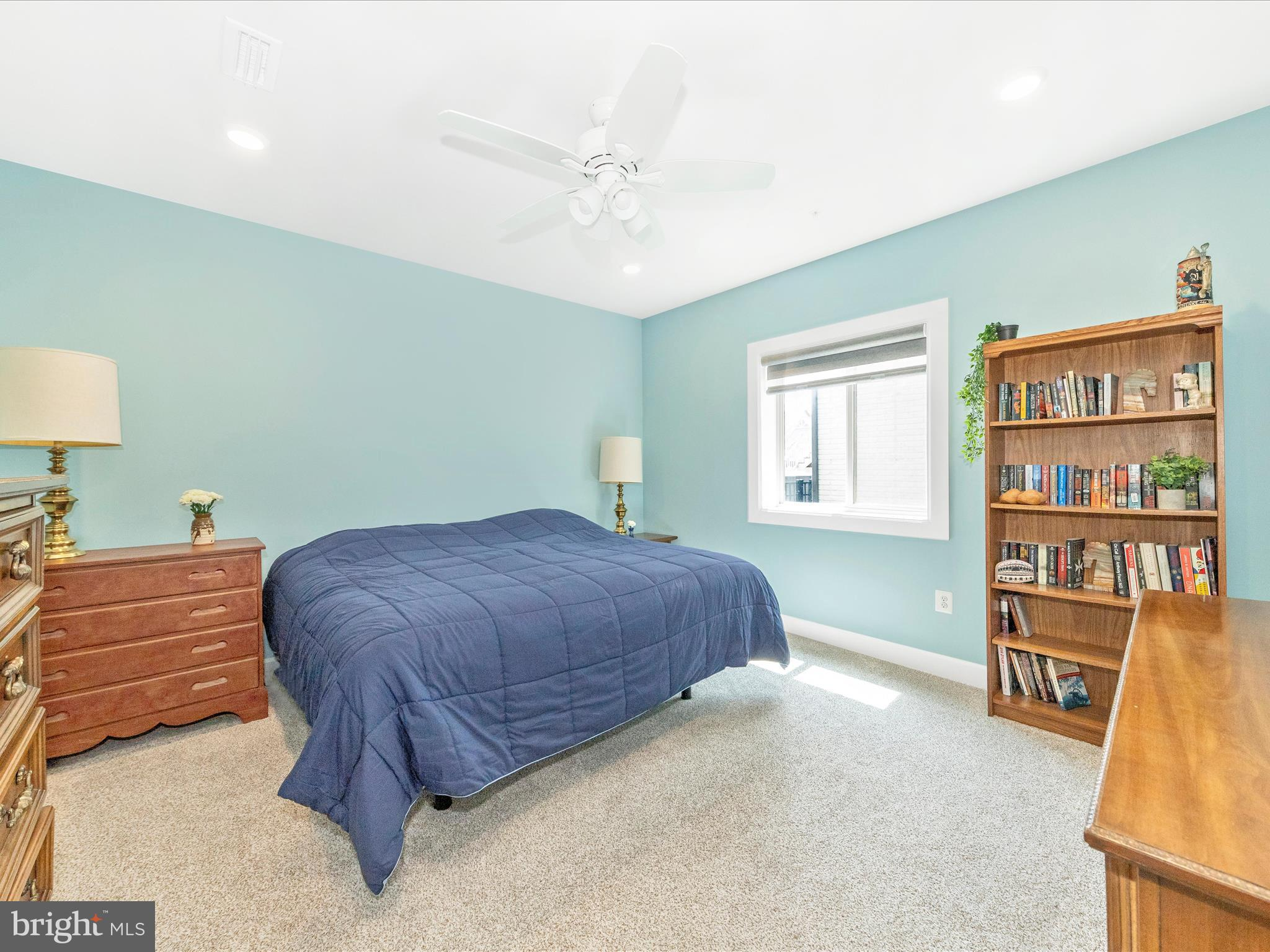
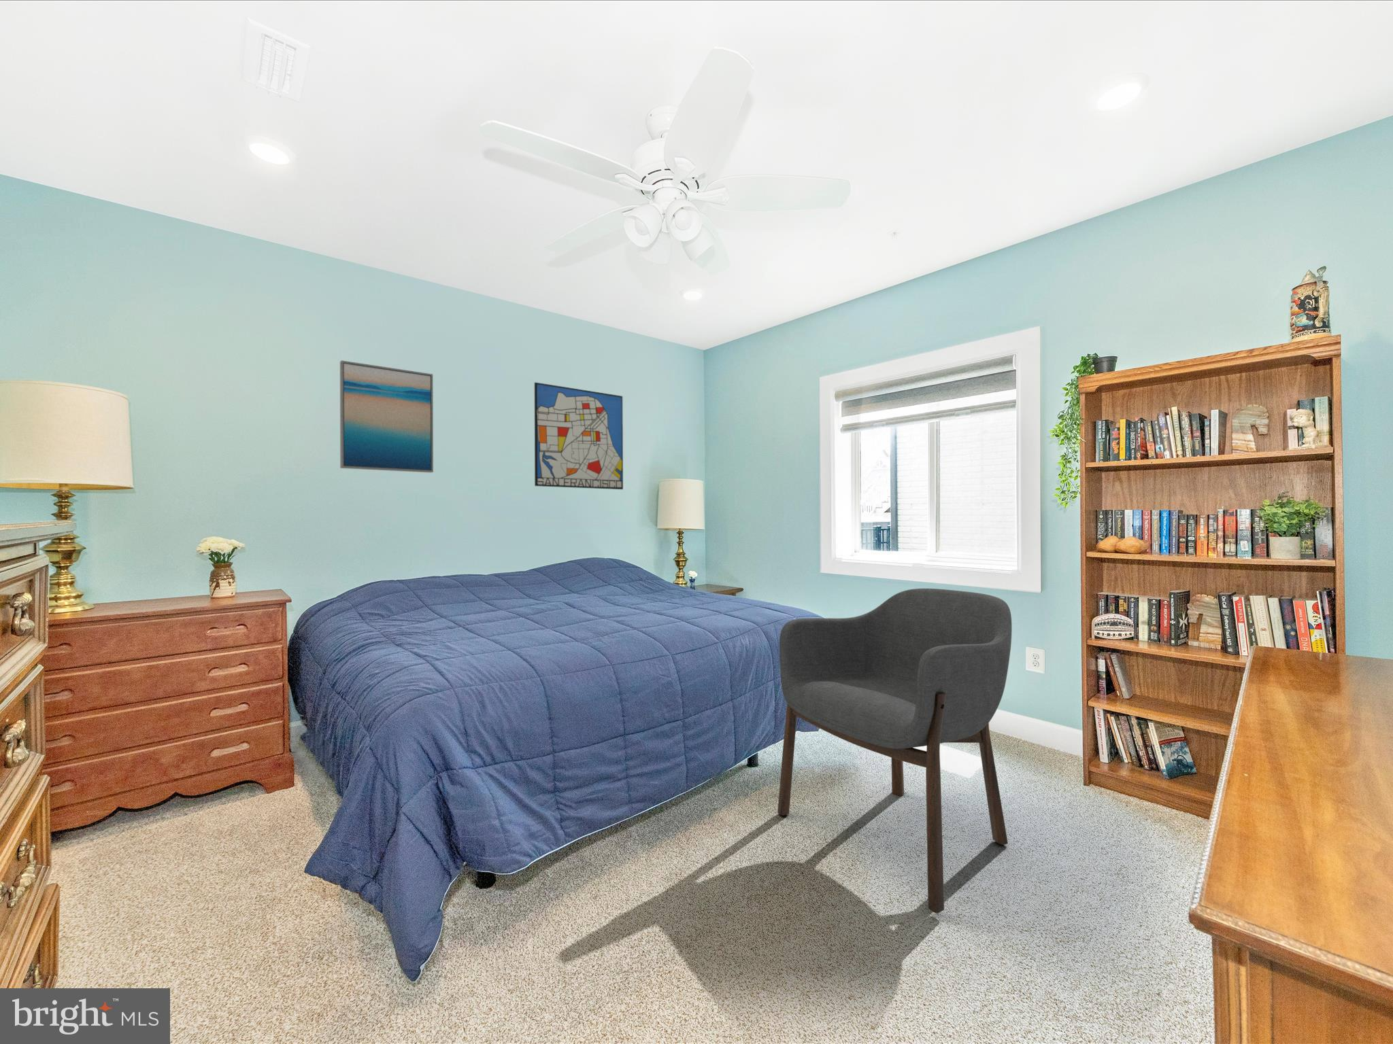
+ wall art (581, 439)
+ armchair (903, 714)
+ wall art (388, 419)
